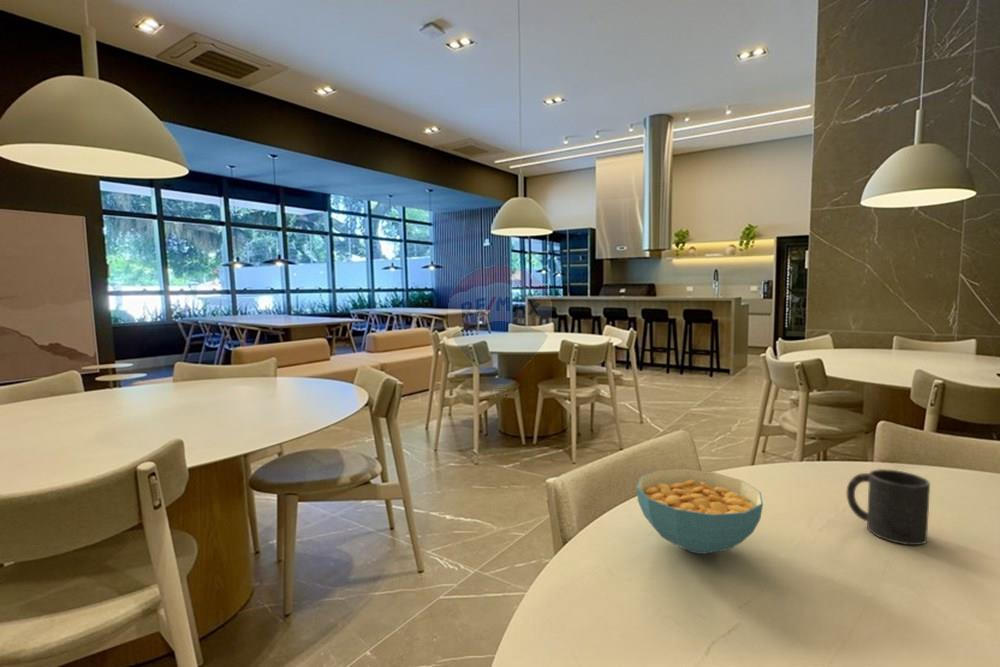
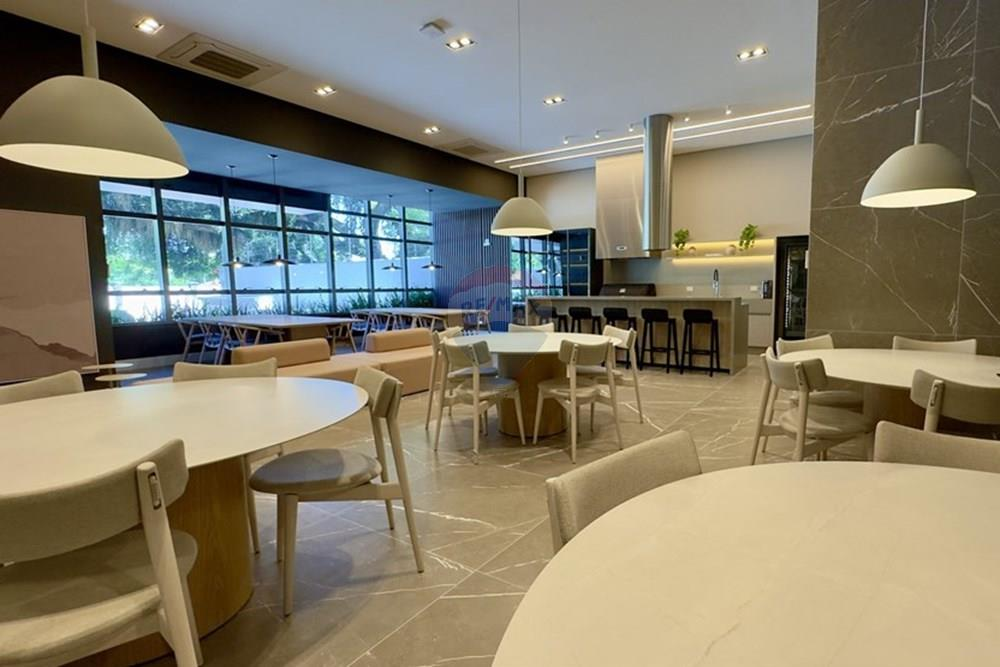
- mug (884, 501)
- cereal bowl (696, 517)
